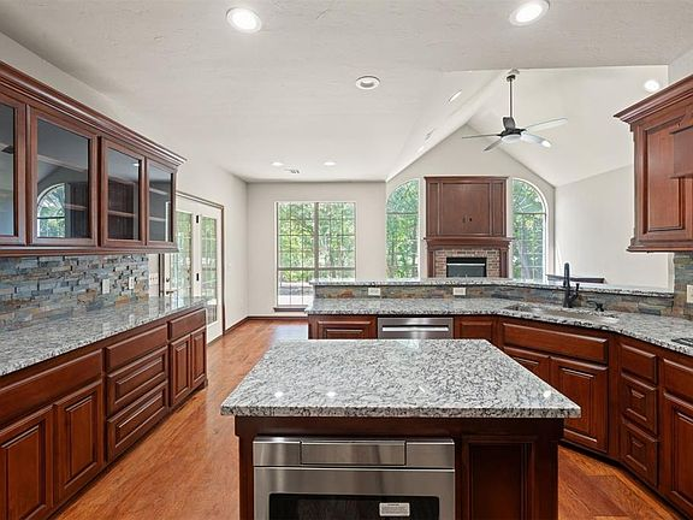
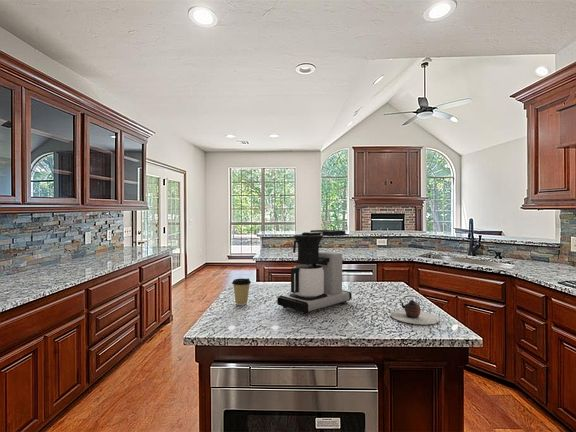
+ teapot (414, 306)
+ coffee maker (315, 268)
+ coffee cup (241, 291)
